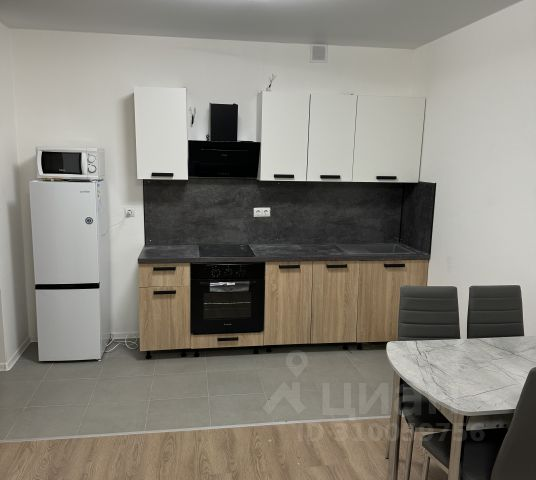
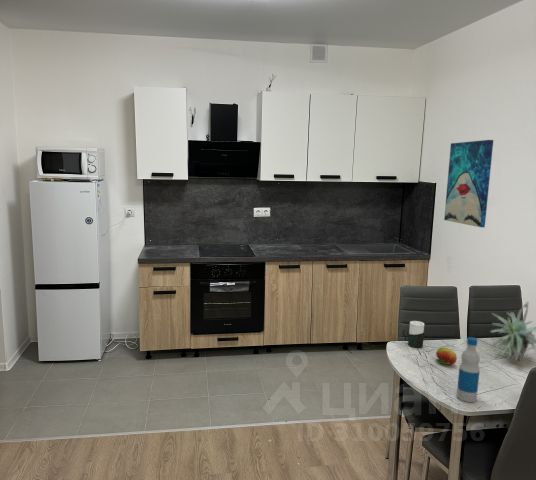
+ cup (413, 333)
+ fruit (446, 355)
+ bottle (469, 368)
+ wall art (466, 183)
+ plant (515, 330)
